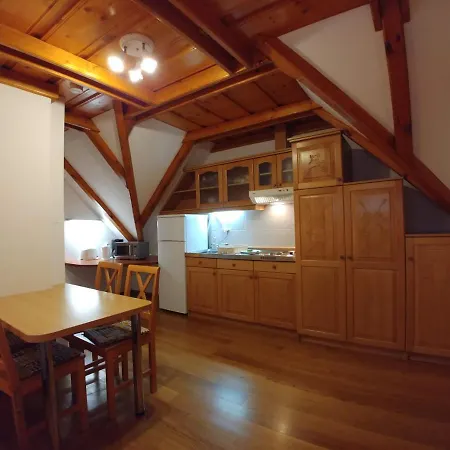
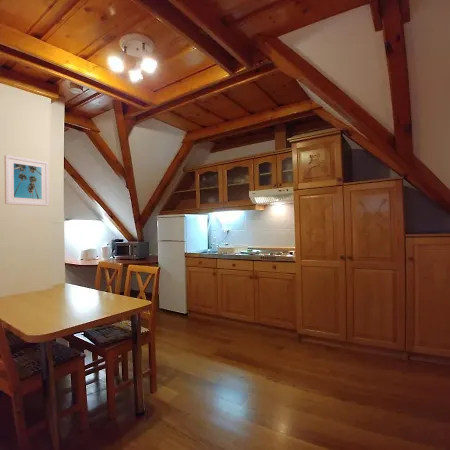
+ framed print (27, 181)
